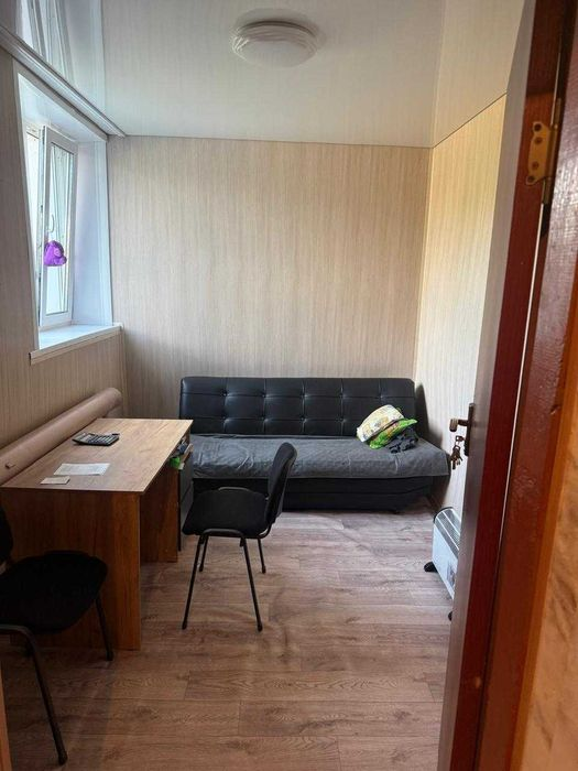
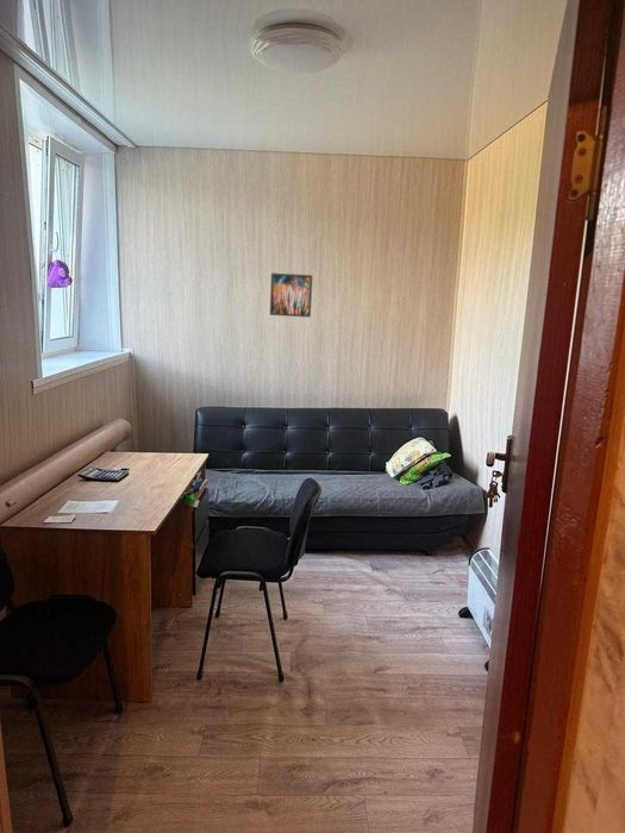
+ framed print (290, 295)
